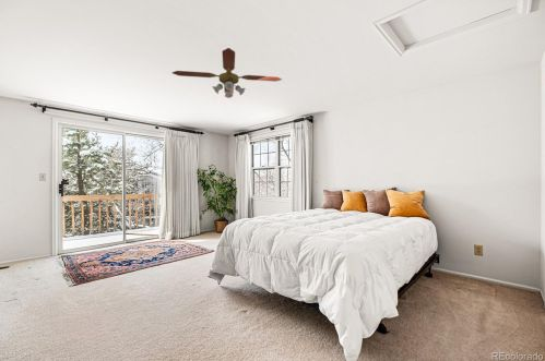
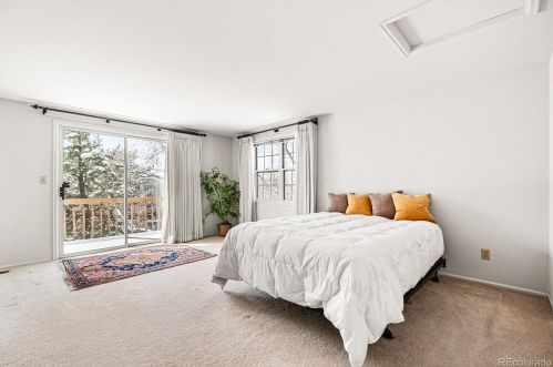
- ceiling fan (228, 80)
